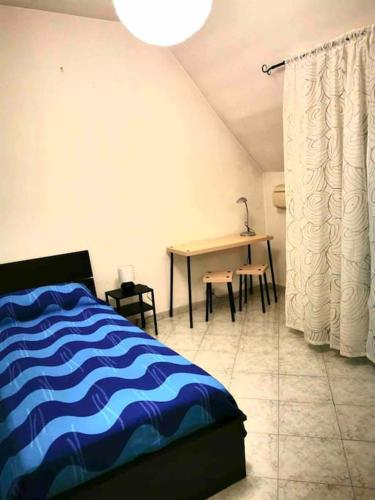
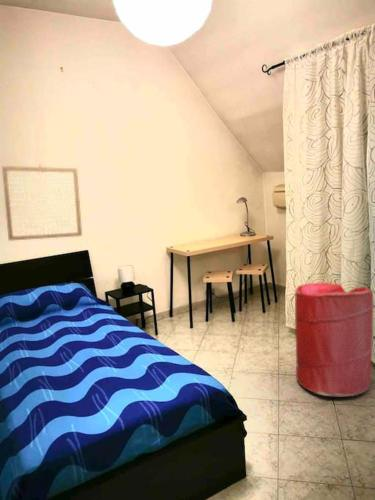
+ wall art (44, 200)
+ laundry hamper (333, 333)
